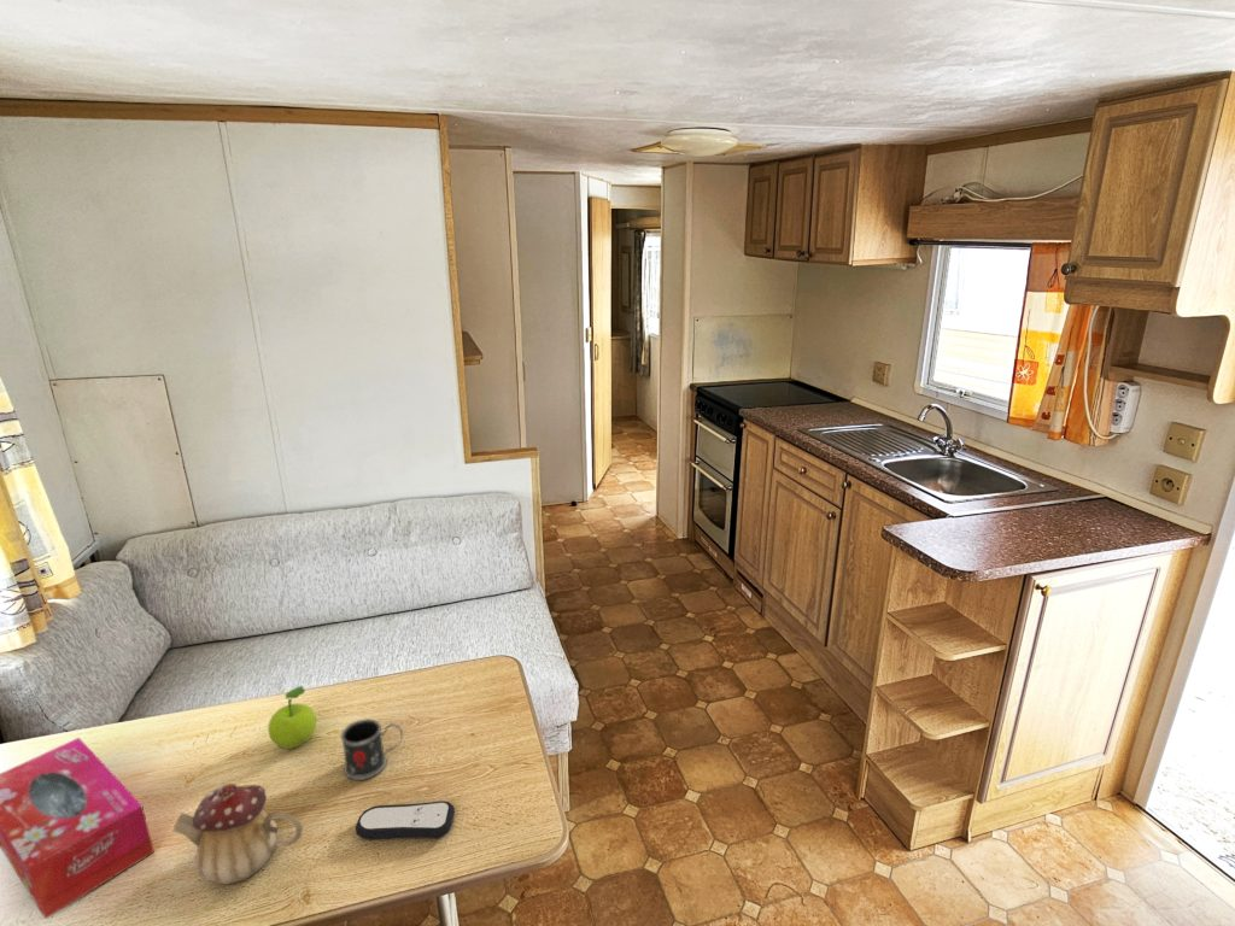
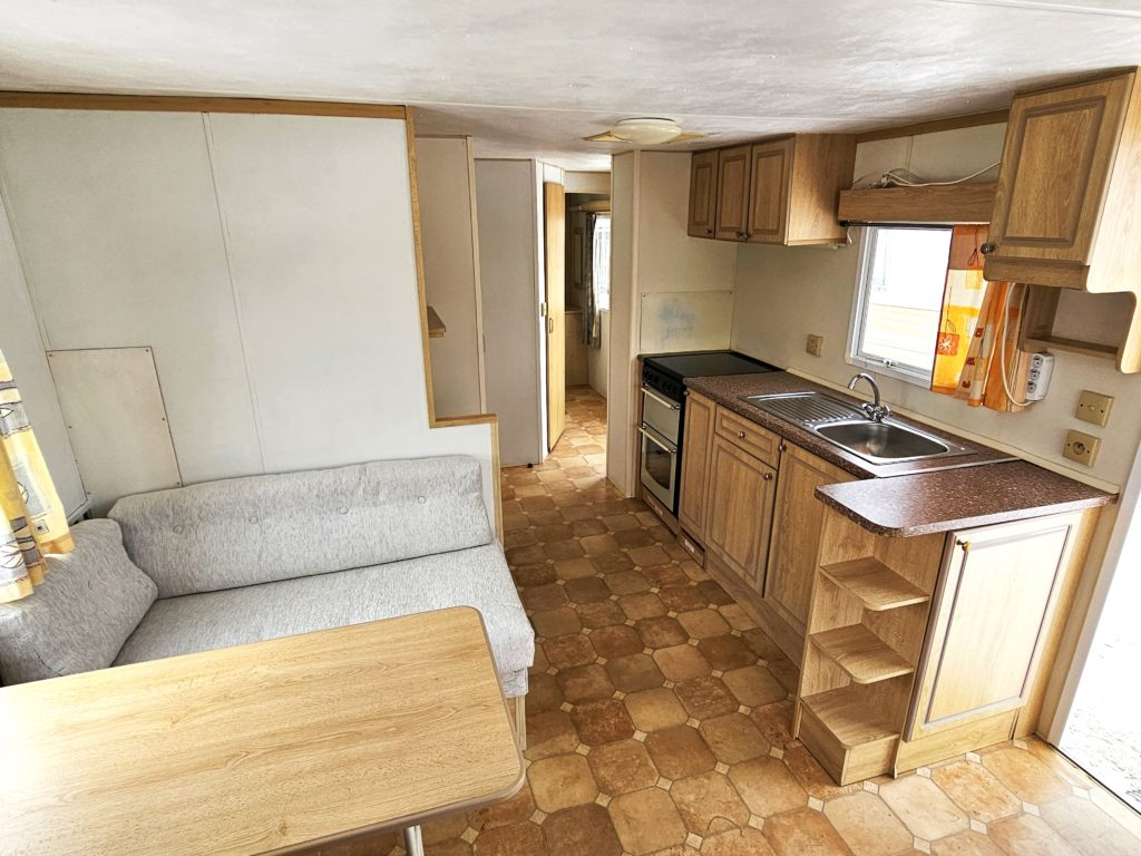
- remote control (405, 820)
- tissue box (63, 817)
- mug (373, 745)
- teapot (239, 822)
- fruit (294, 715)
